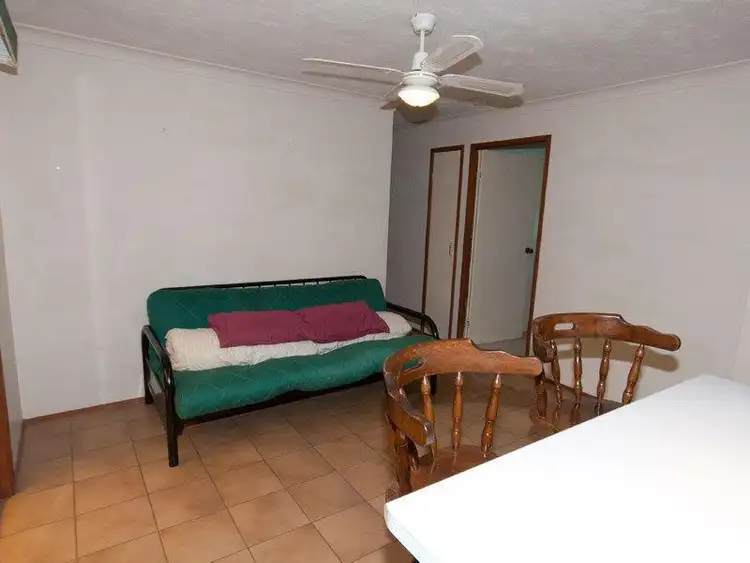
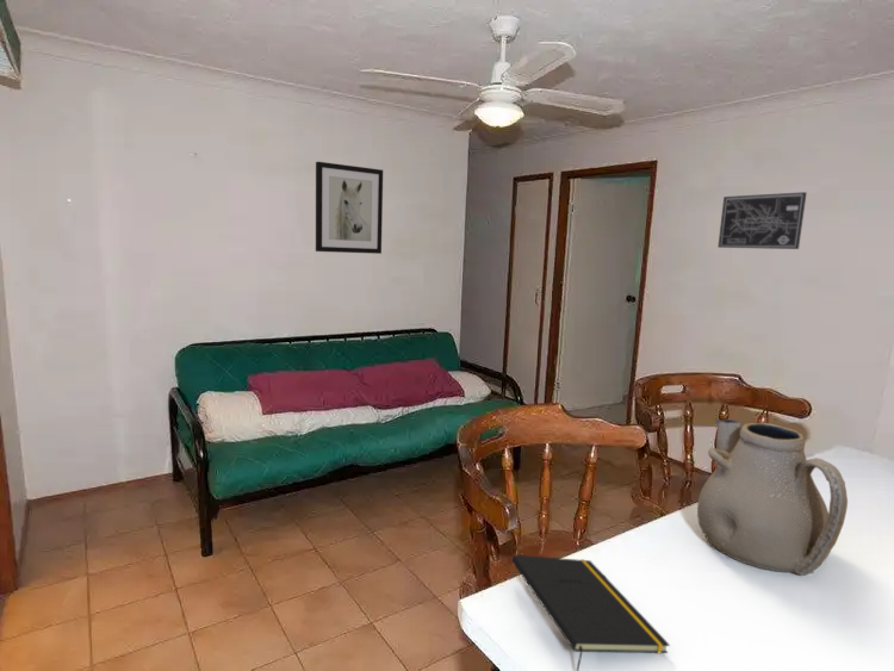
+ wall art (349, 210)
+ wall art (759, 222)
+ teapot (770, 490)
+ notepad (583, 599)
